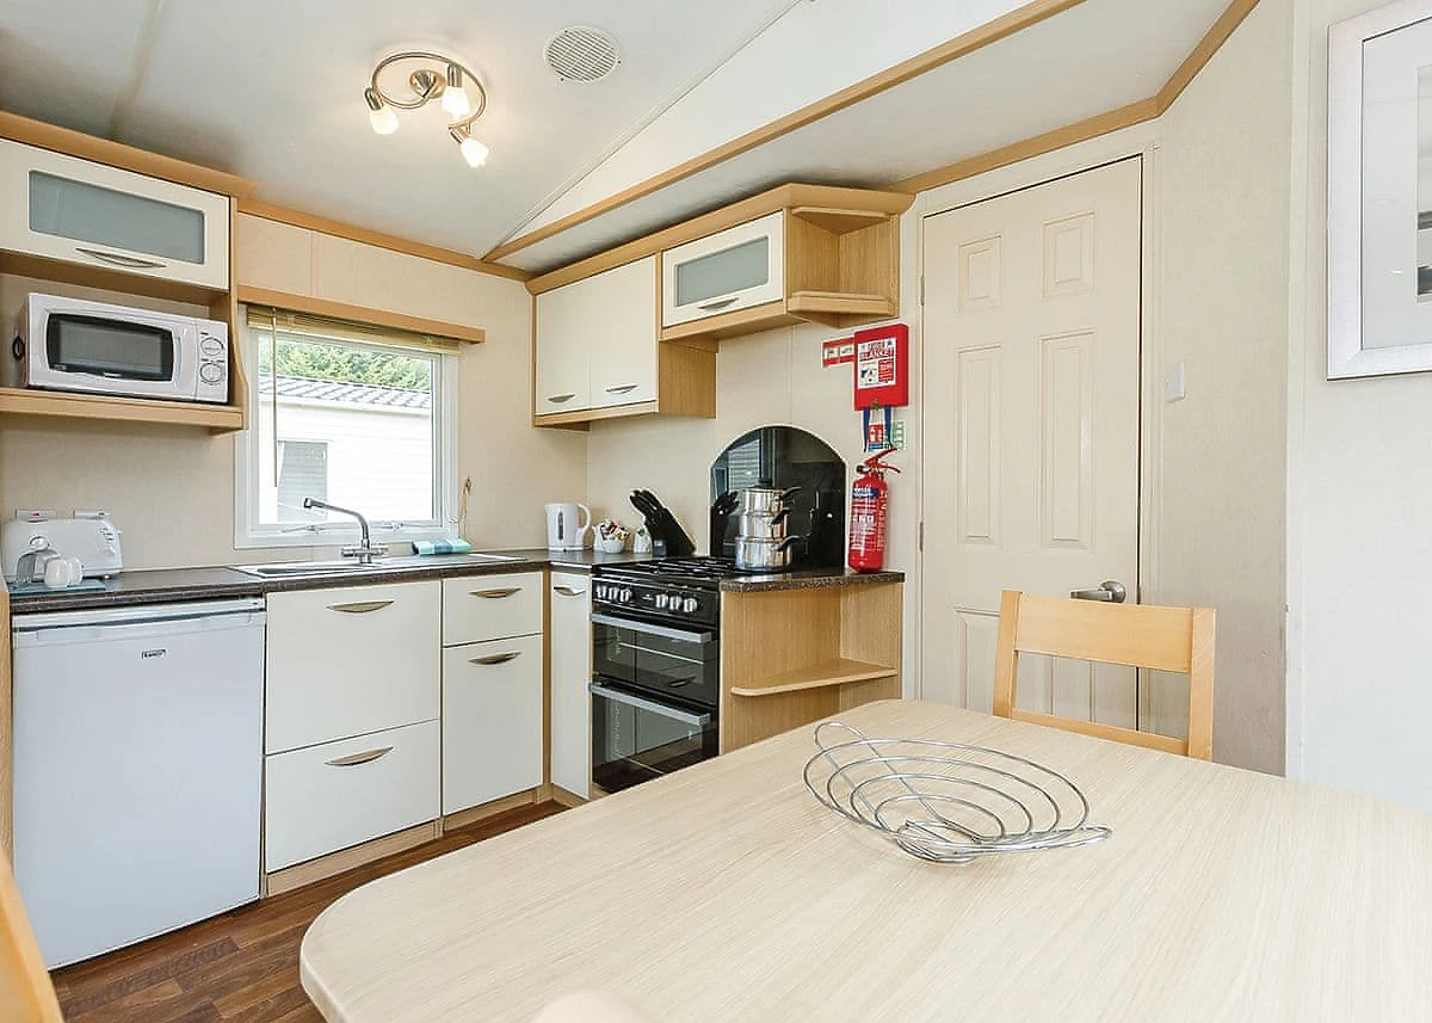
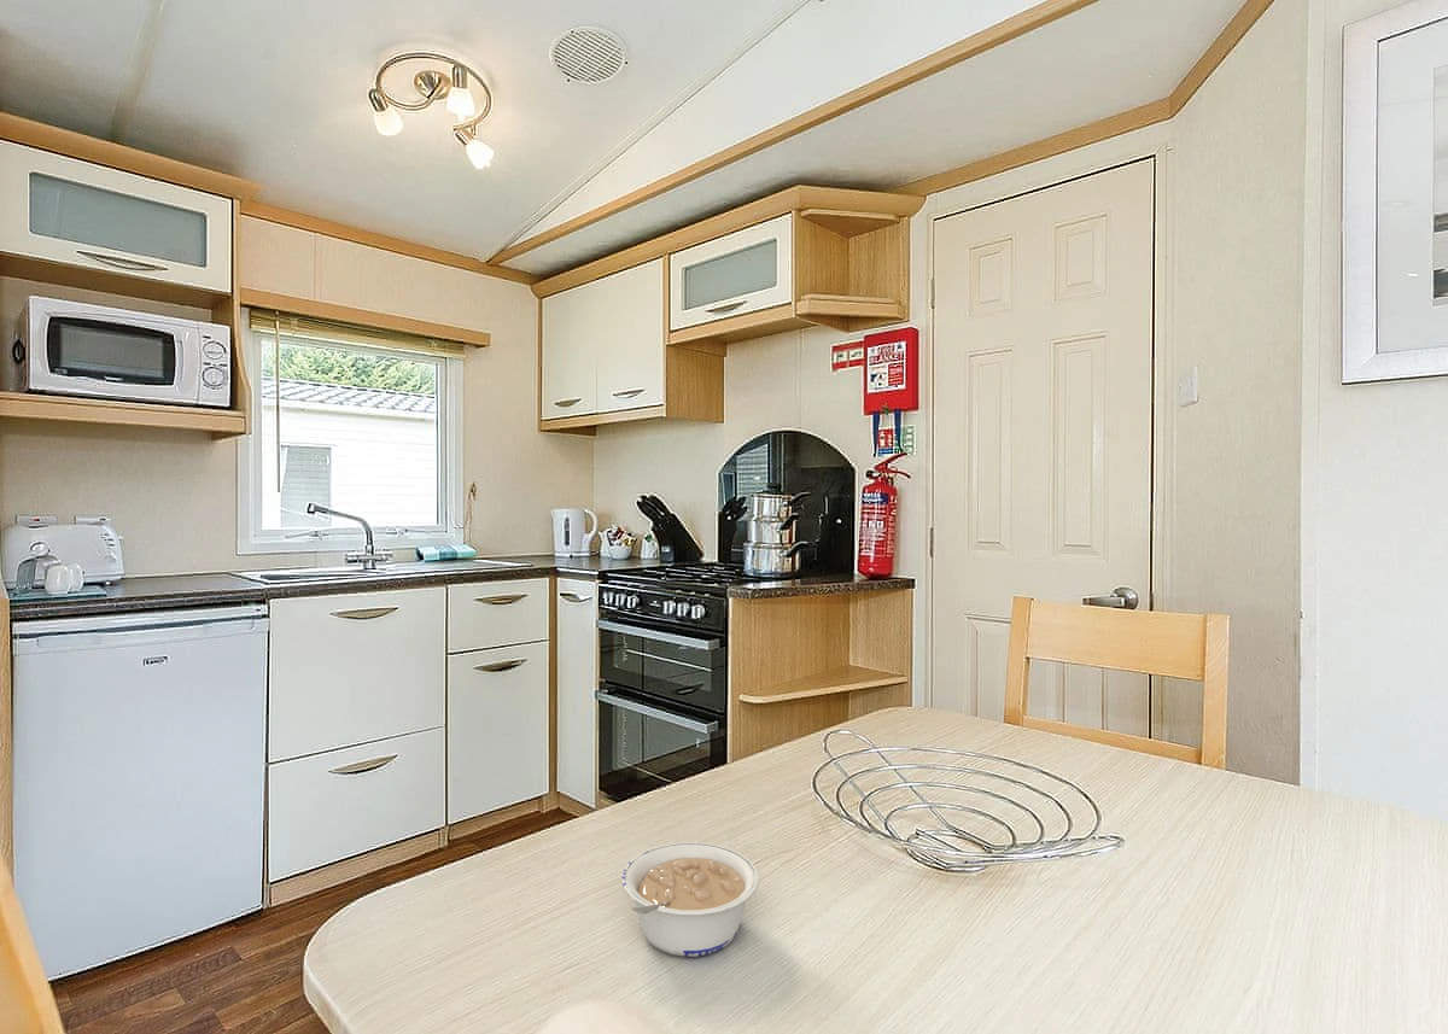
+ legume (690, 898)
